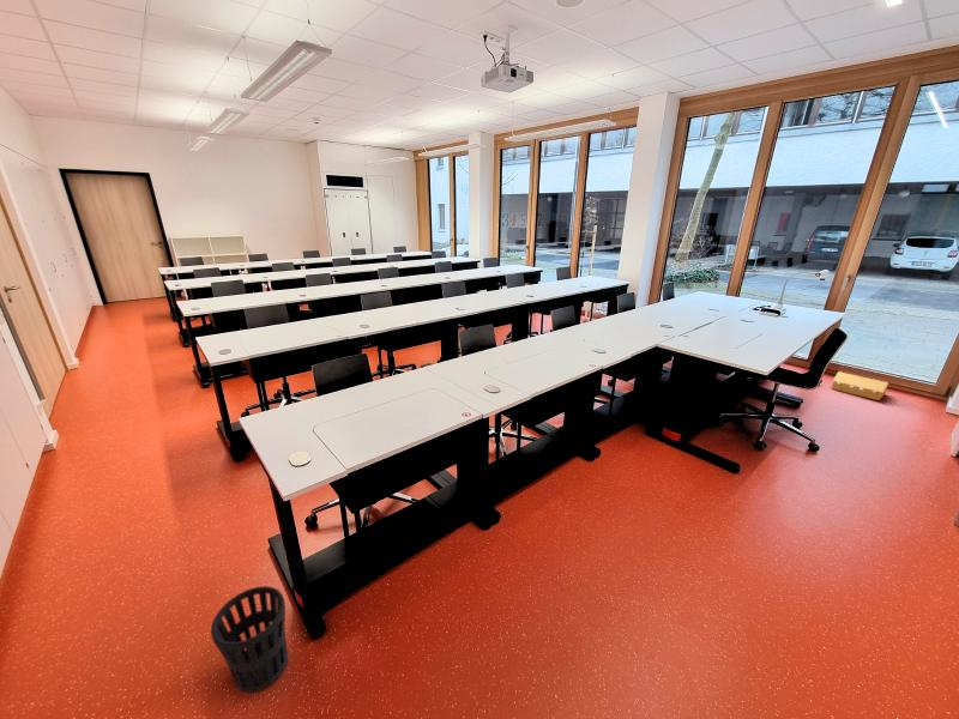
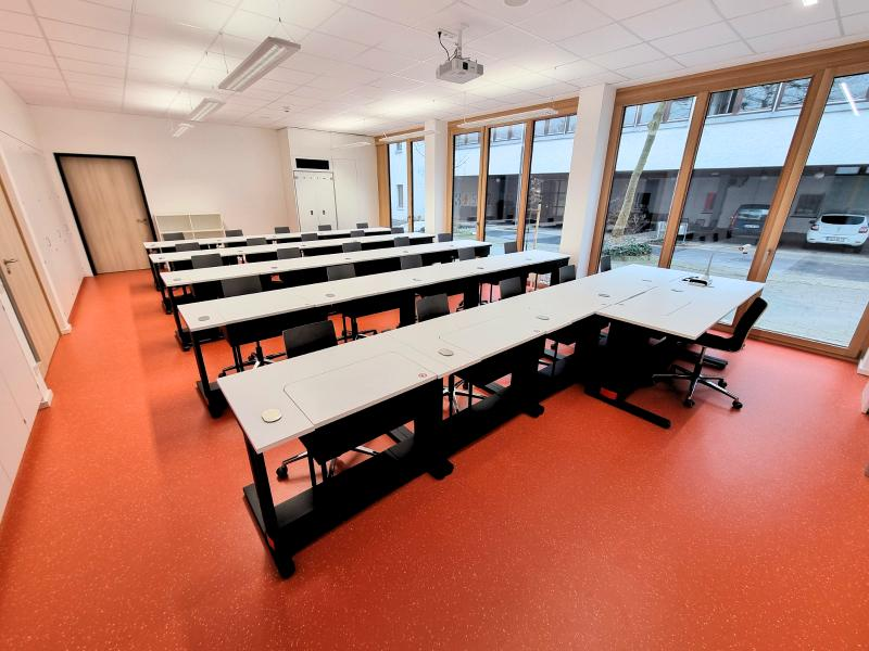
- wastebasket (255, 640)
- architectural model (860, 383)
